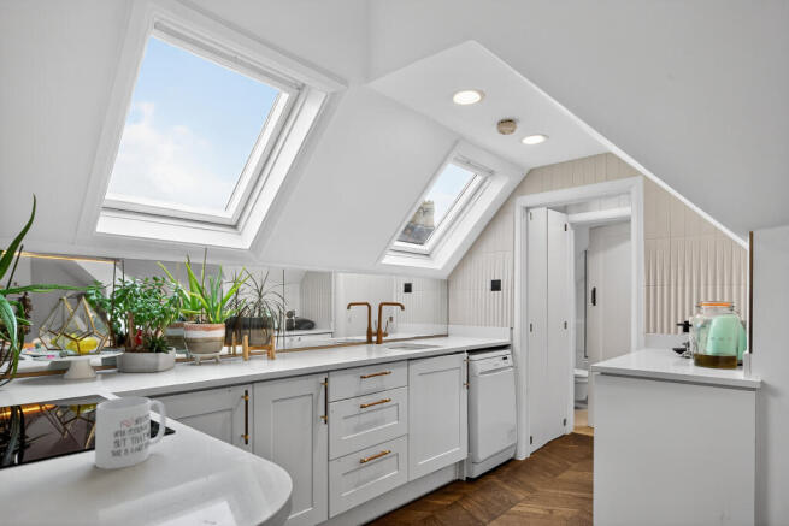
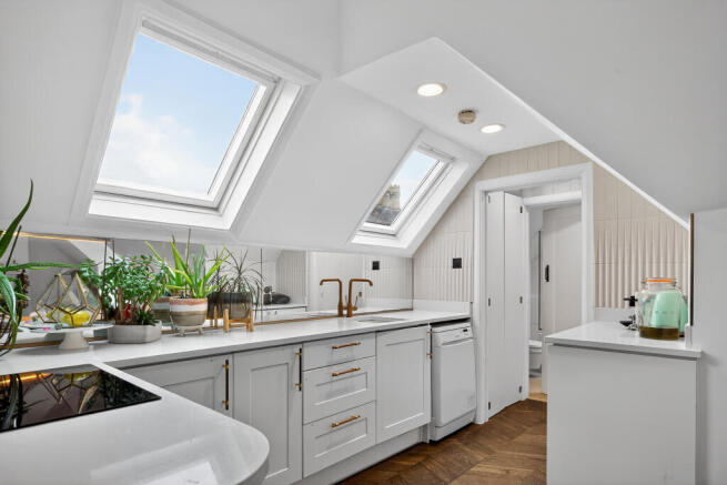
- mug (133, 427)
